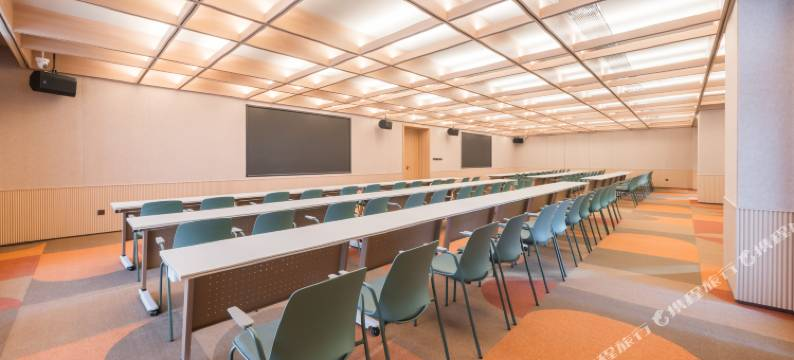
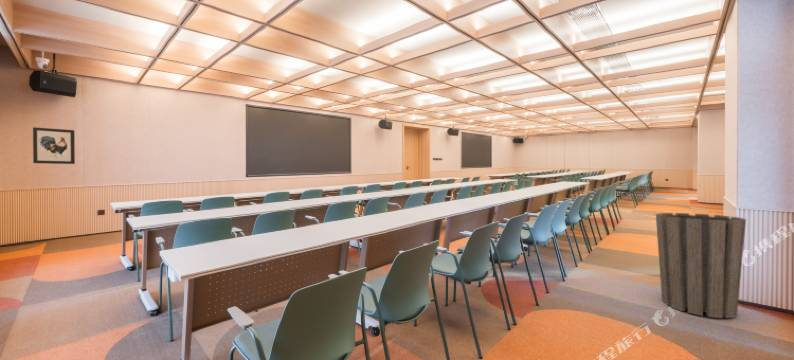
+ trash can (697, 261)
+ wall art (54, 146)
